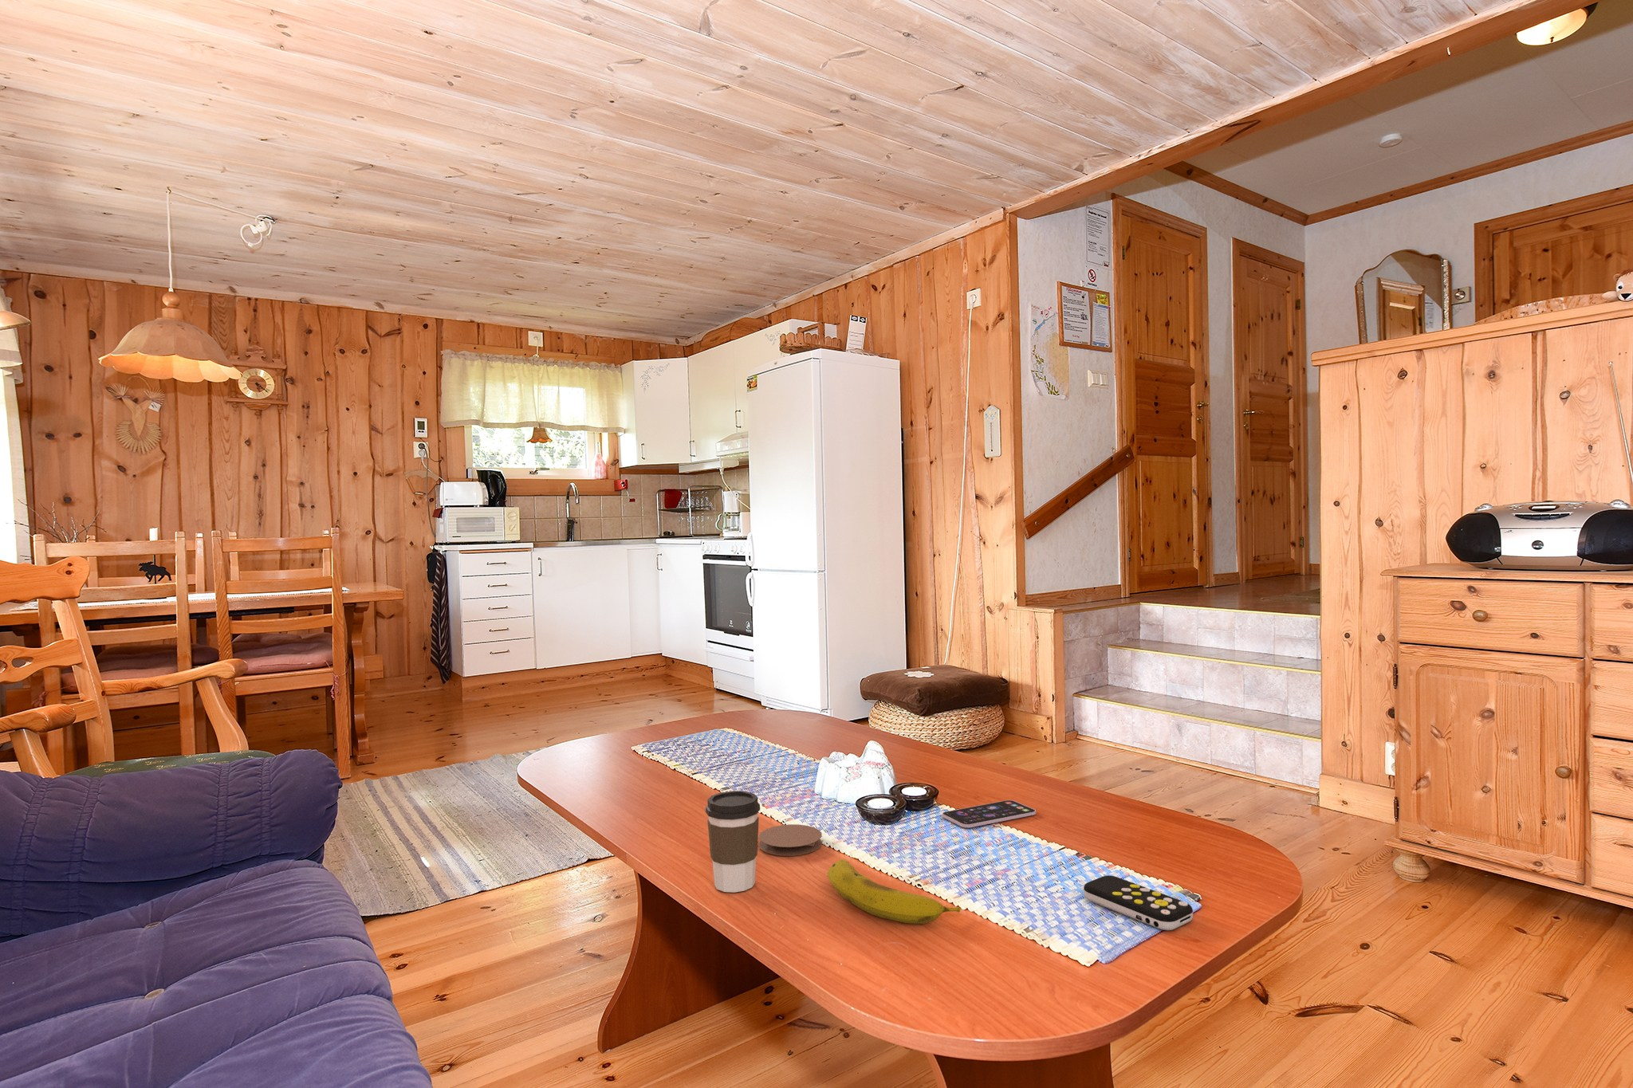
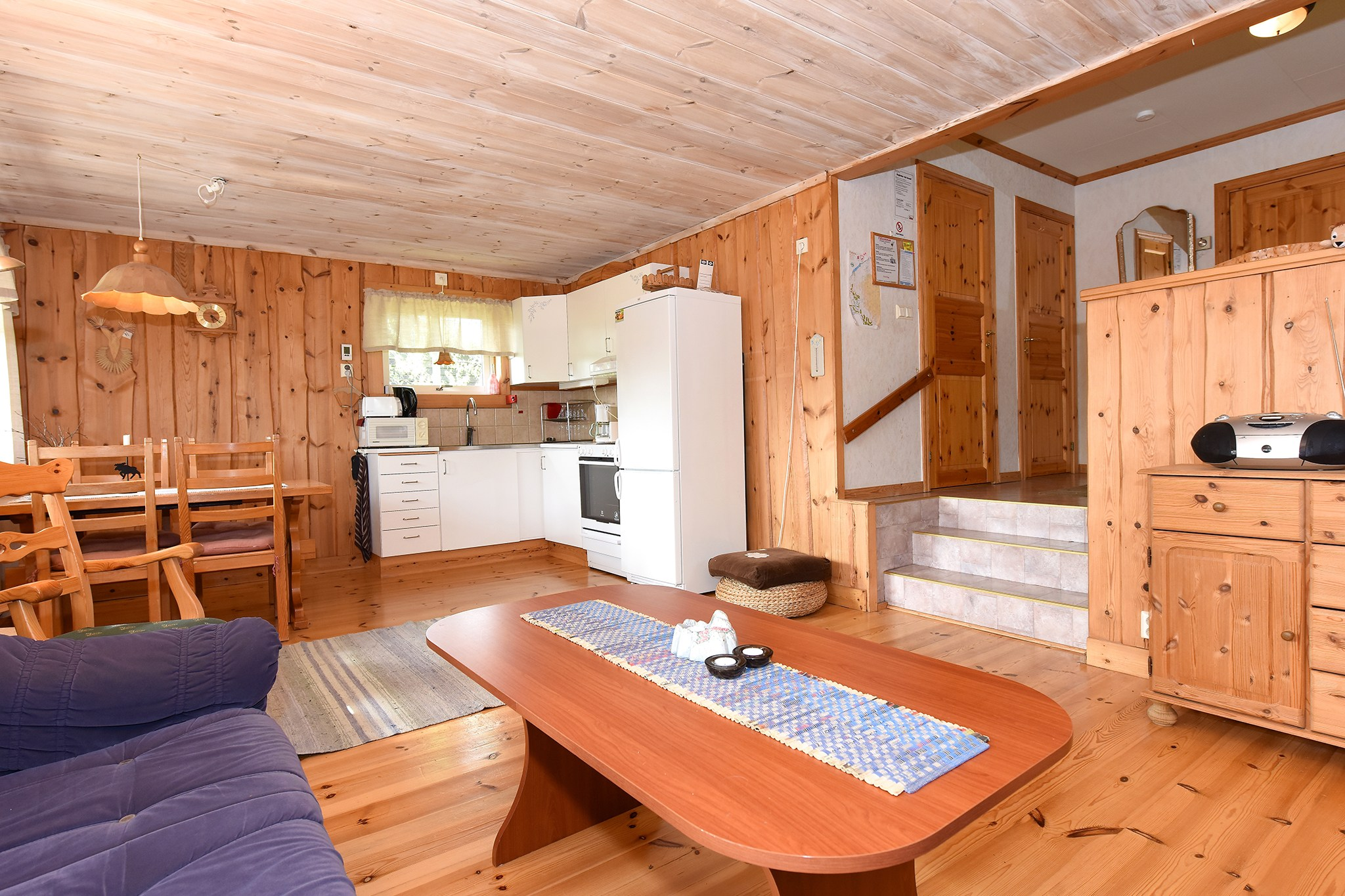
- remote control (1136, 901)
- coaster (790, 839)
- smartphone (988, 814)
- fruit (880, 886)
- coffee cup (733, 841)
